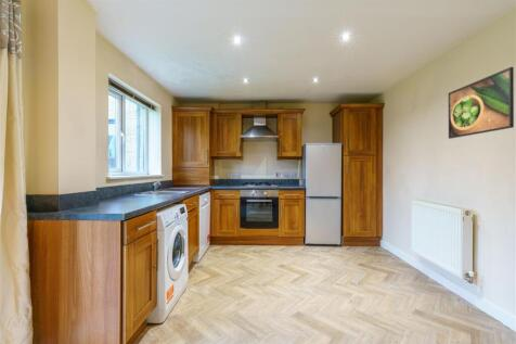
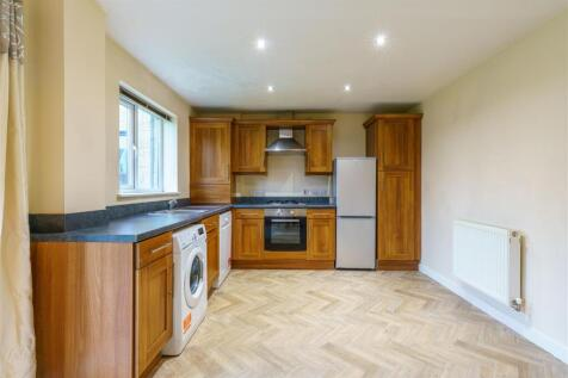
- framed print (476, 107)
